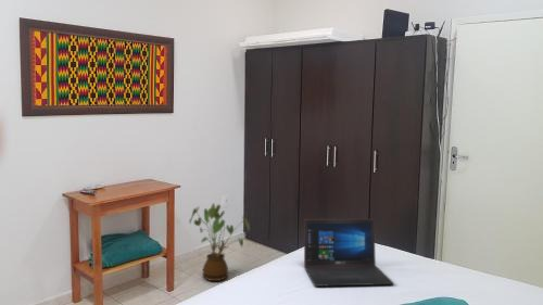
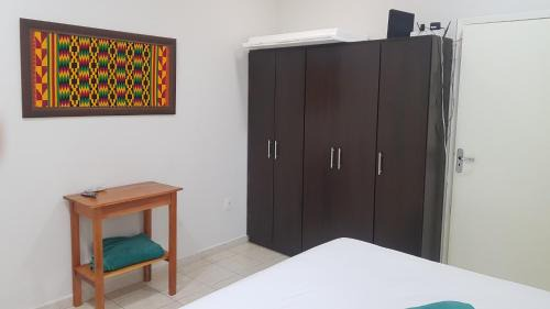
- house plant (219, 241)
- laptop (346, 250)
